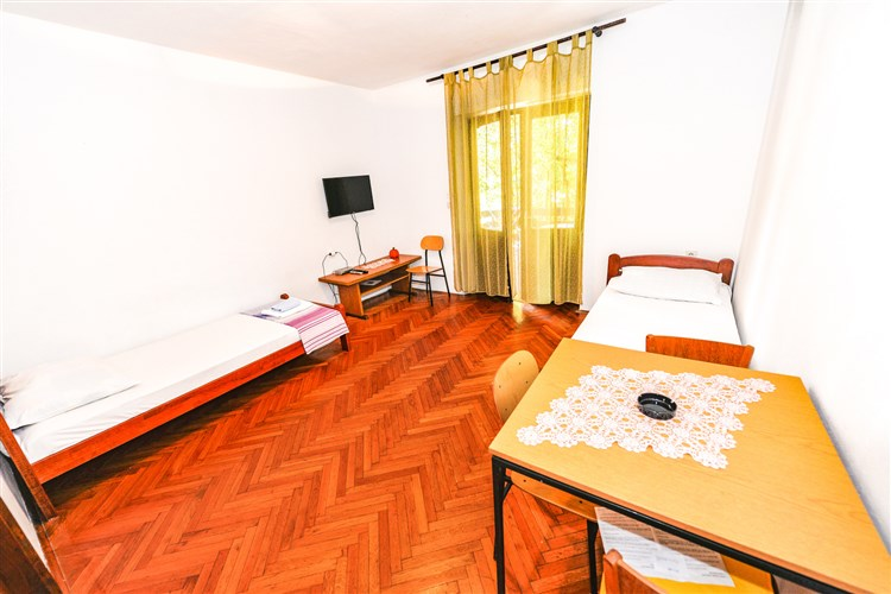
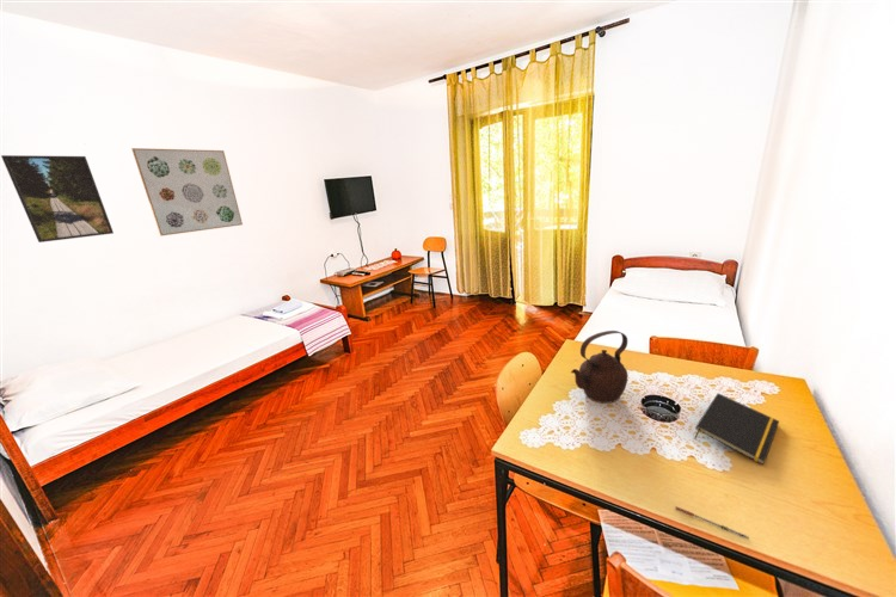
+ teapot (597, 365)
+ pen (710, 522)
+ wall art (194, 191)
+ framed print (62, 198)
+ notepad (737, 424)
